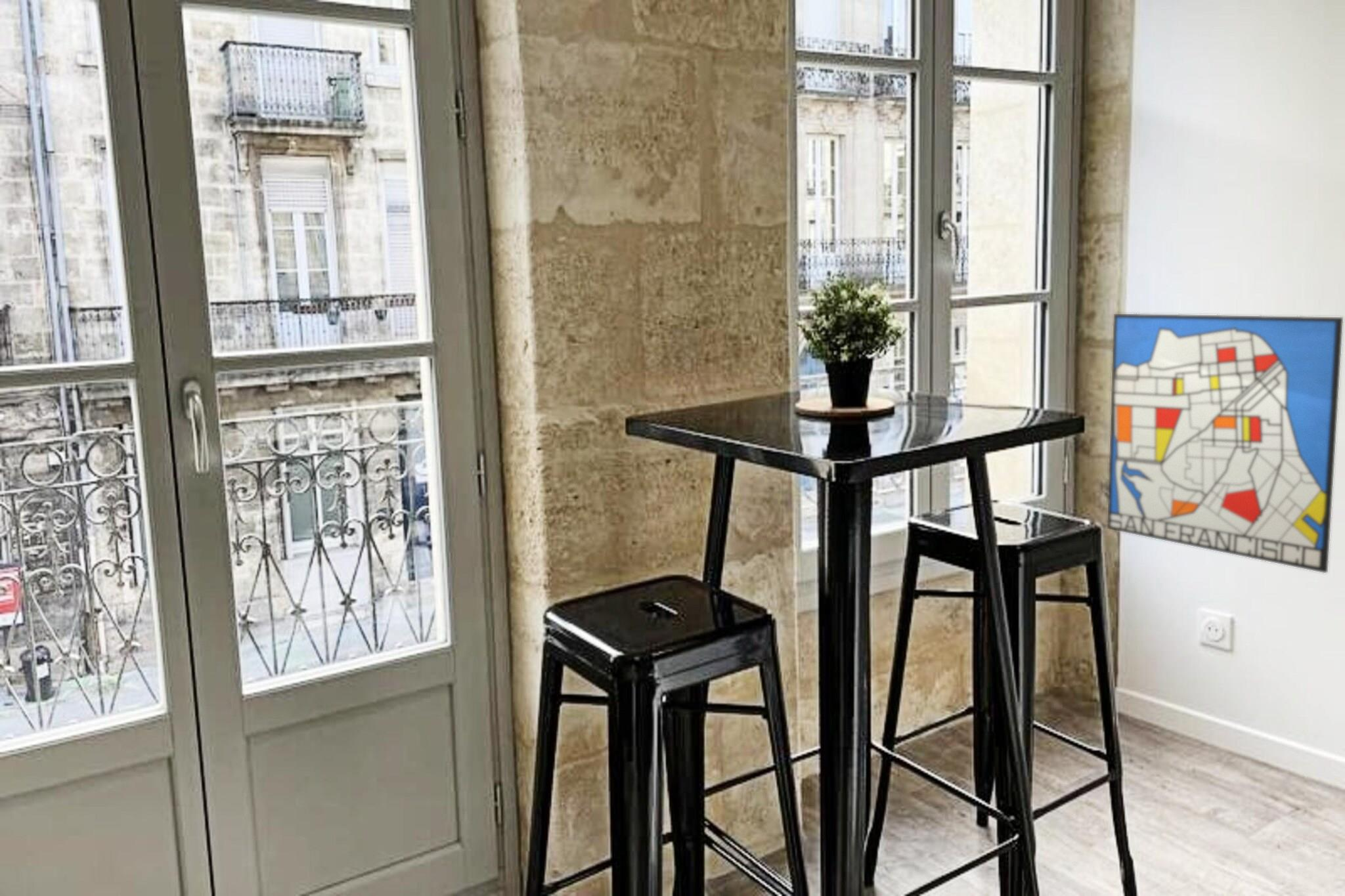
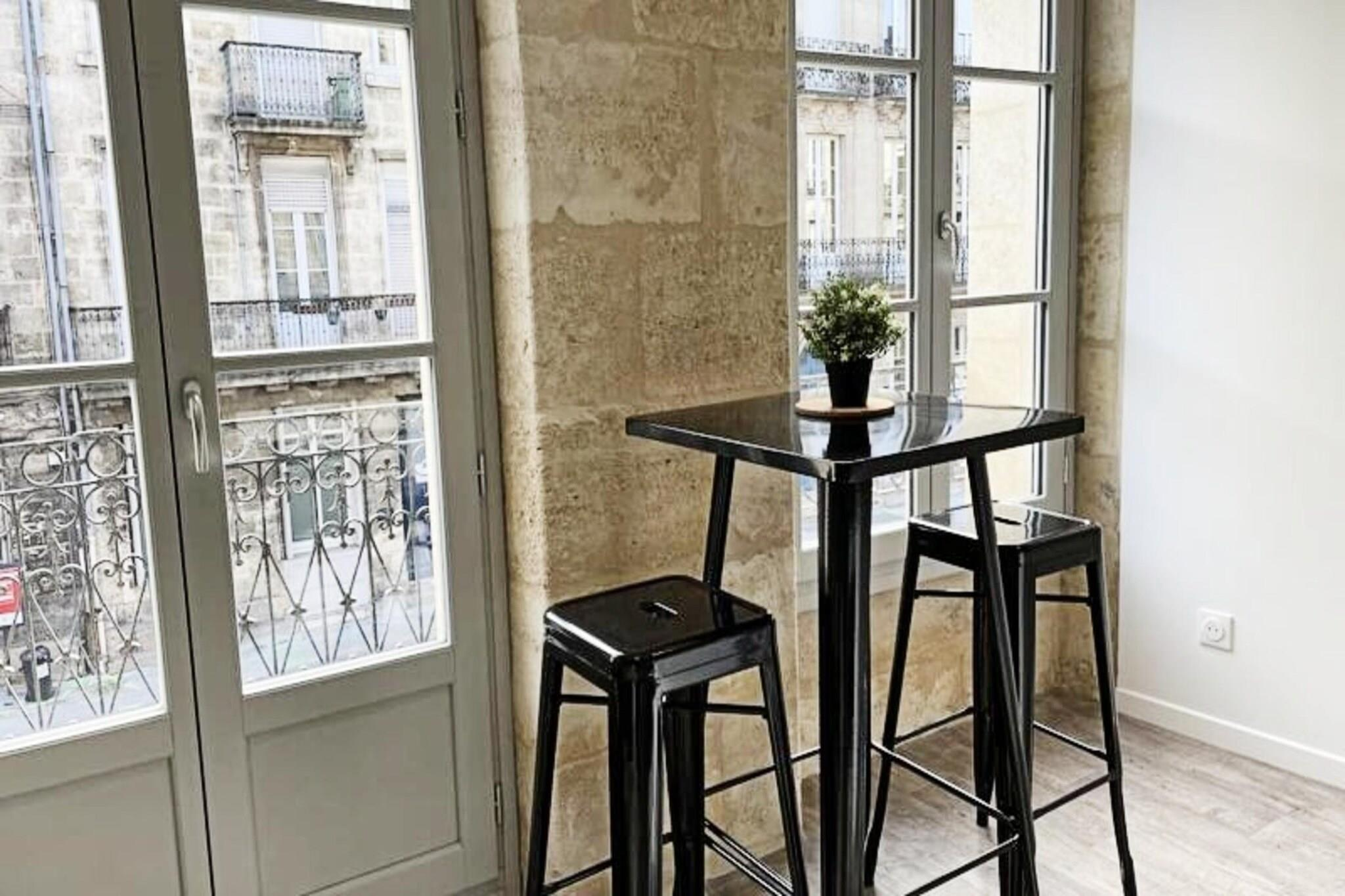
- wall art (1212, 434)
